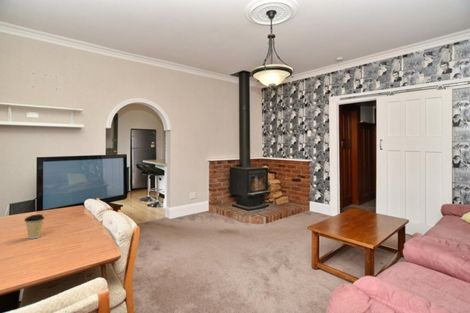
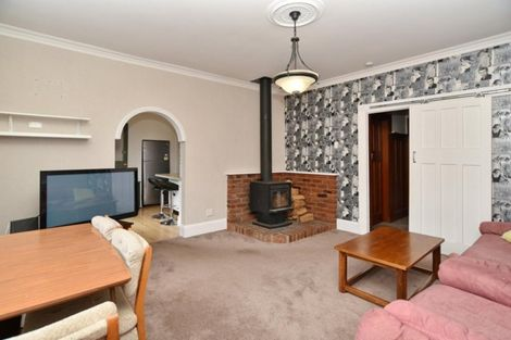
- coffee cup (34, 226)
